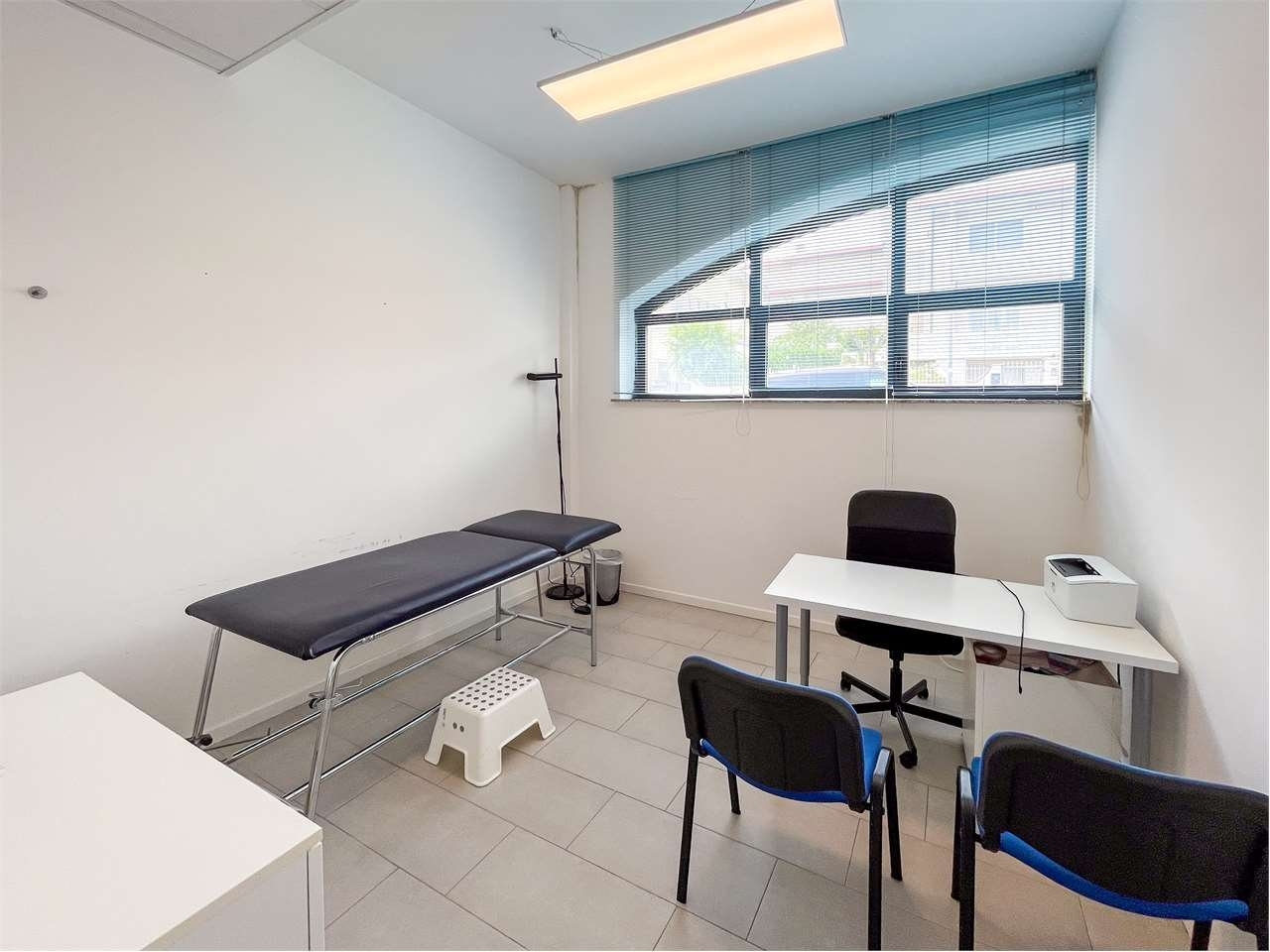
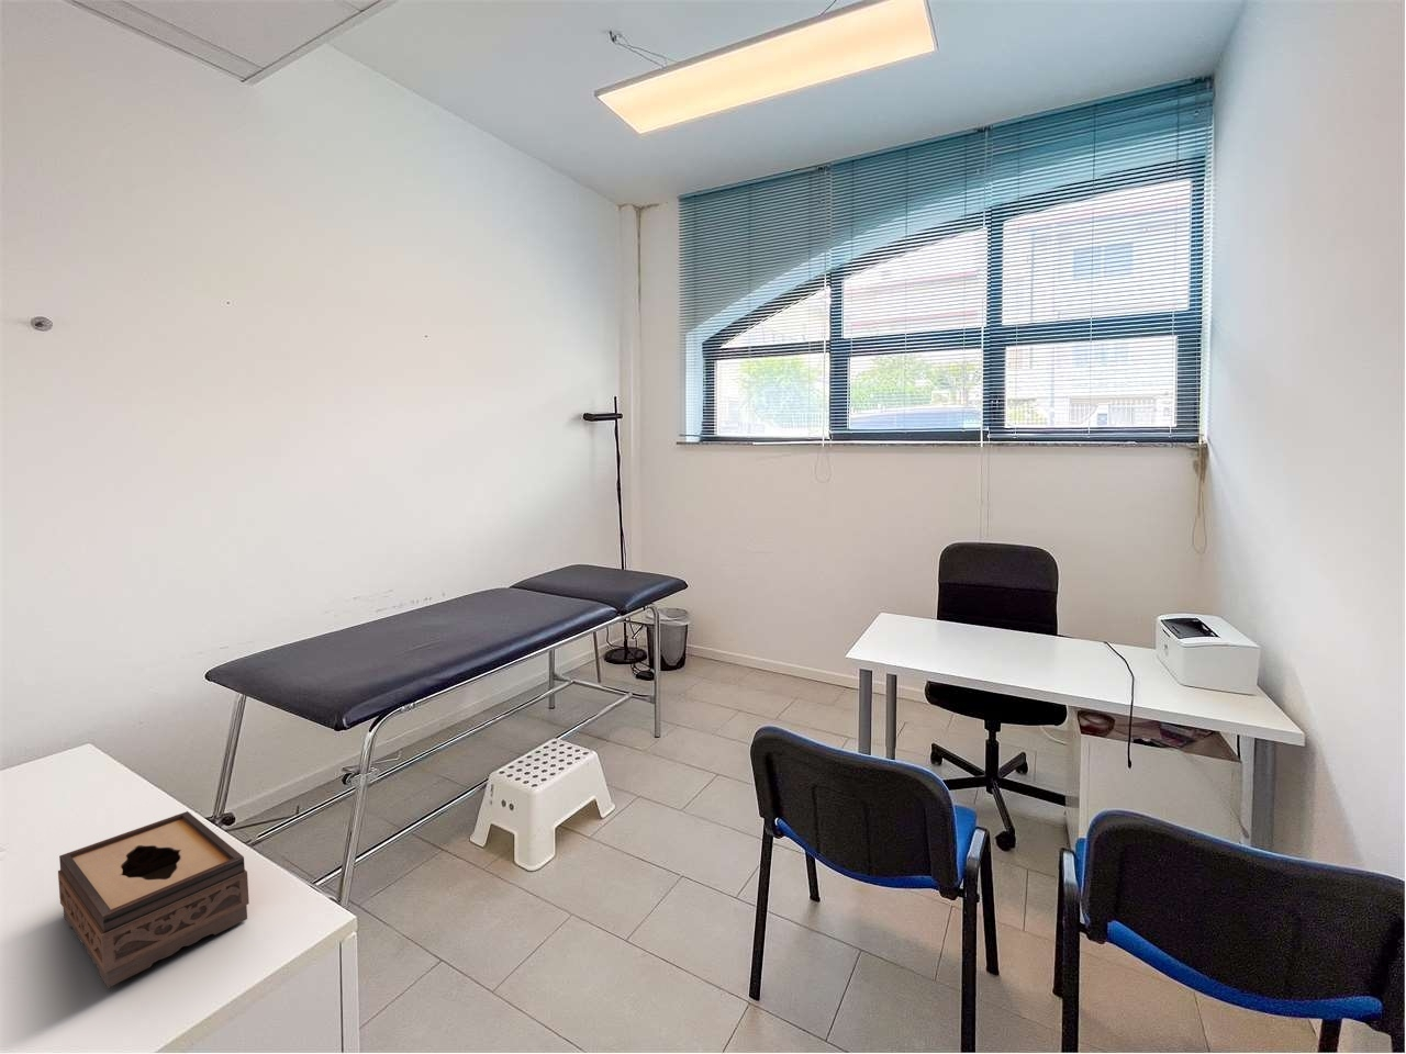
+ tissue box (153, 887)
